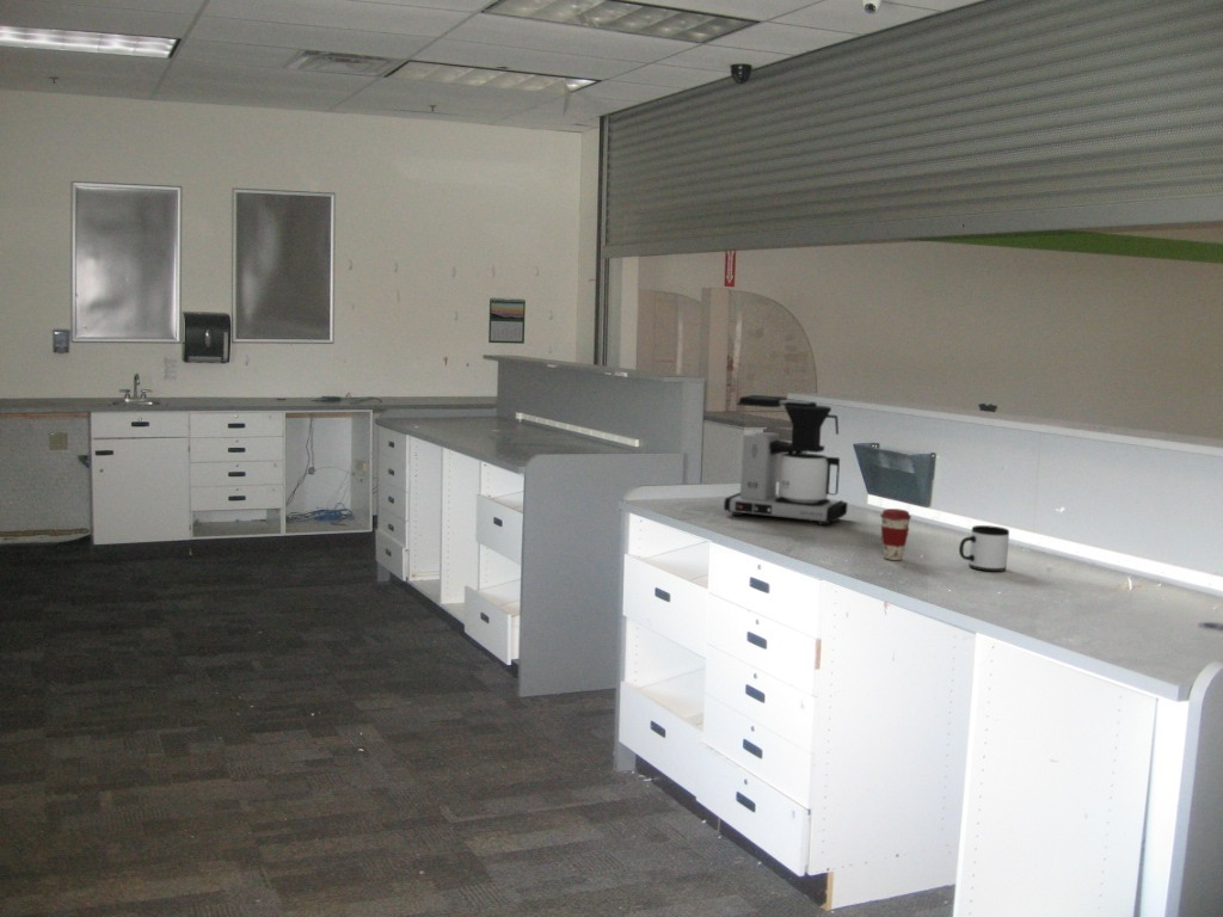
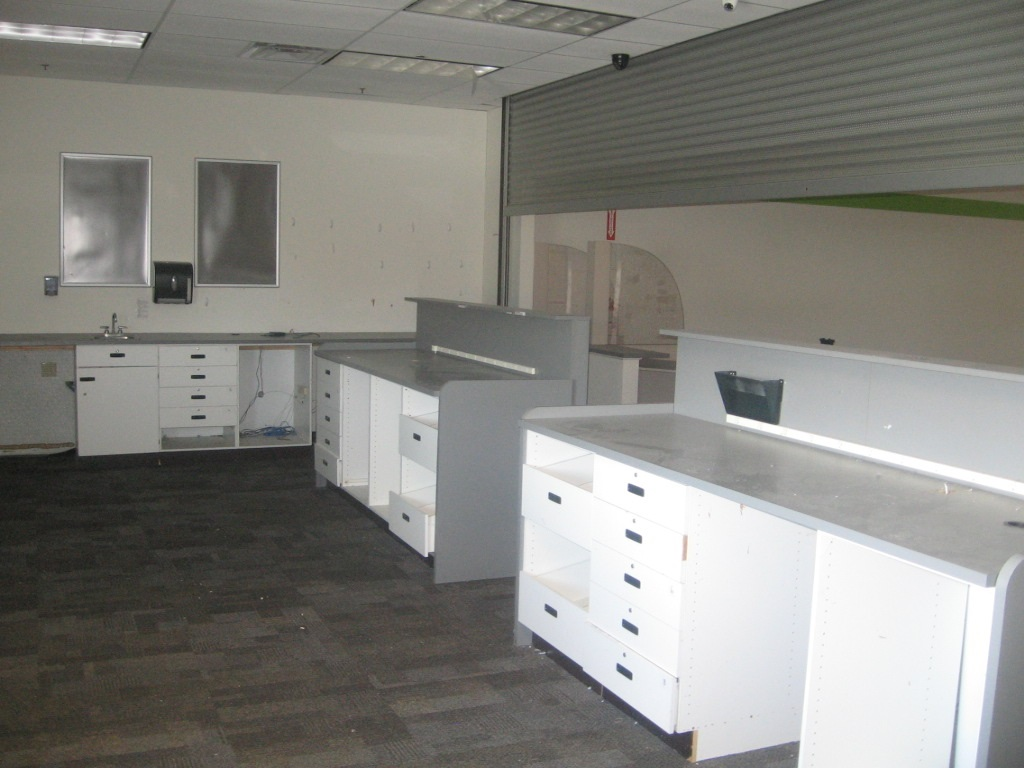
- mug (982, 548)
- coffee cup (893, 534)
- calendar (506, 320)
- coffee maker (788, 458)
